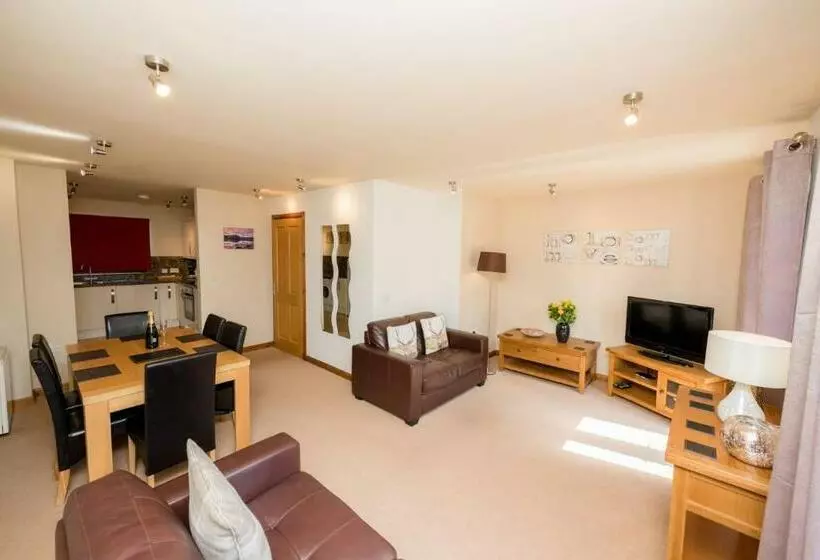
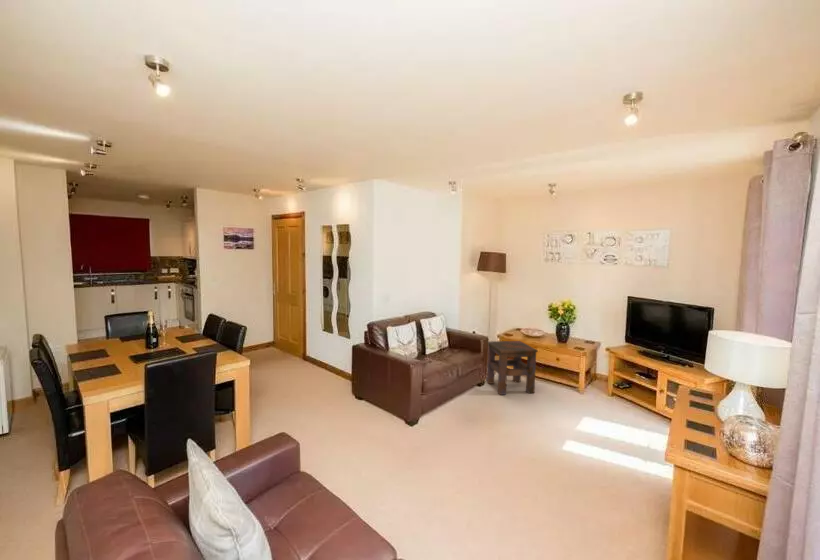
+ side table (510, 365)
